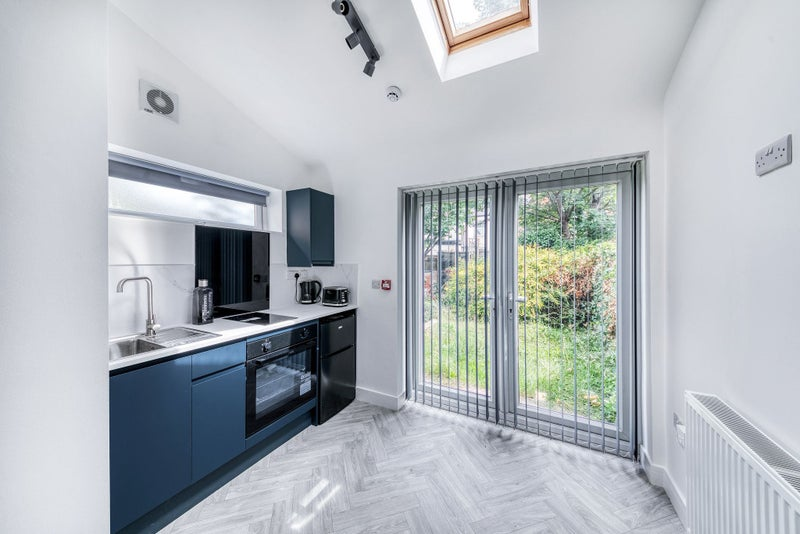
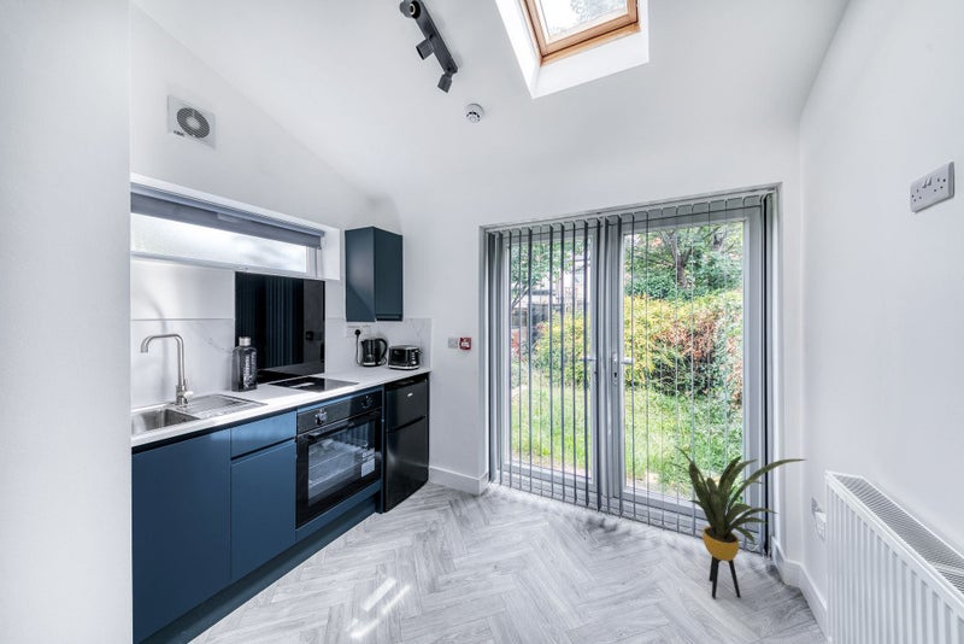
+ house plant (728, 522)
